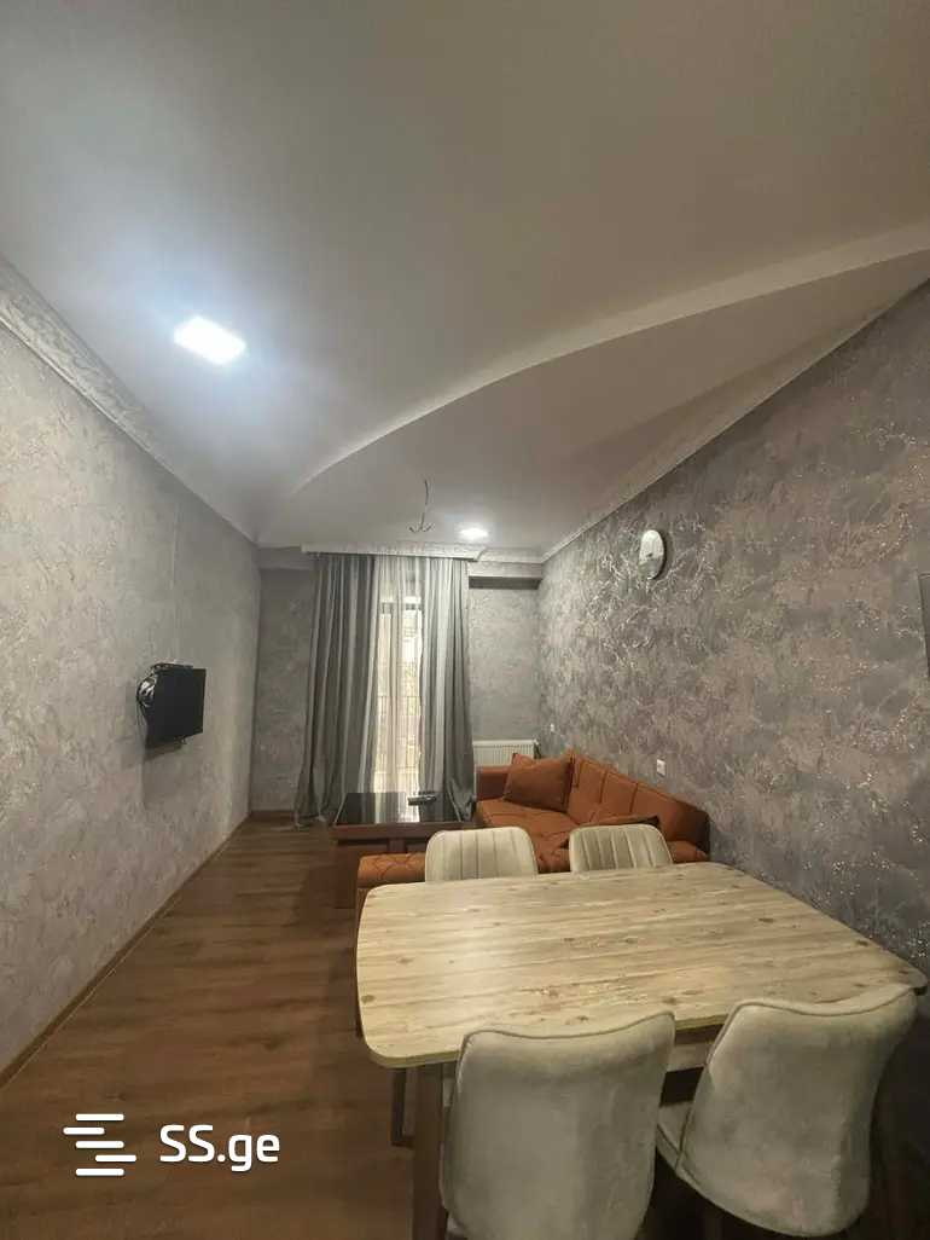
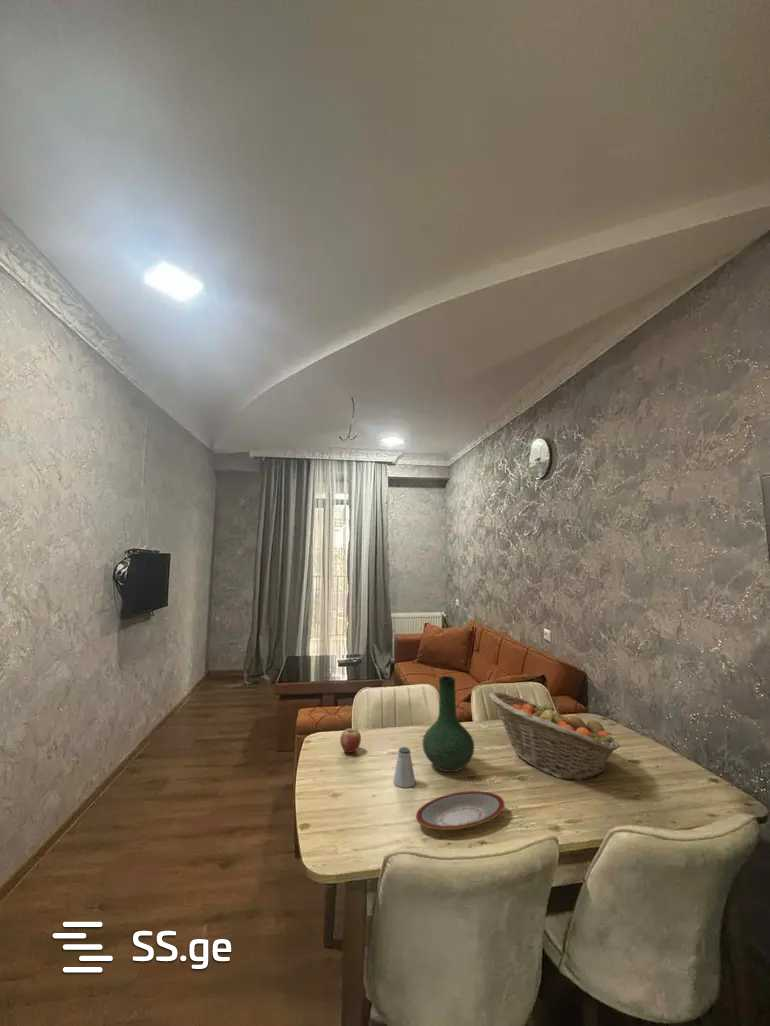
+ saltshaker (404, 765)
+ fruit (350, 739)
+ vase (447, 721)
+ plate (461, 812)
+ fruit basket (549, 728)
